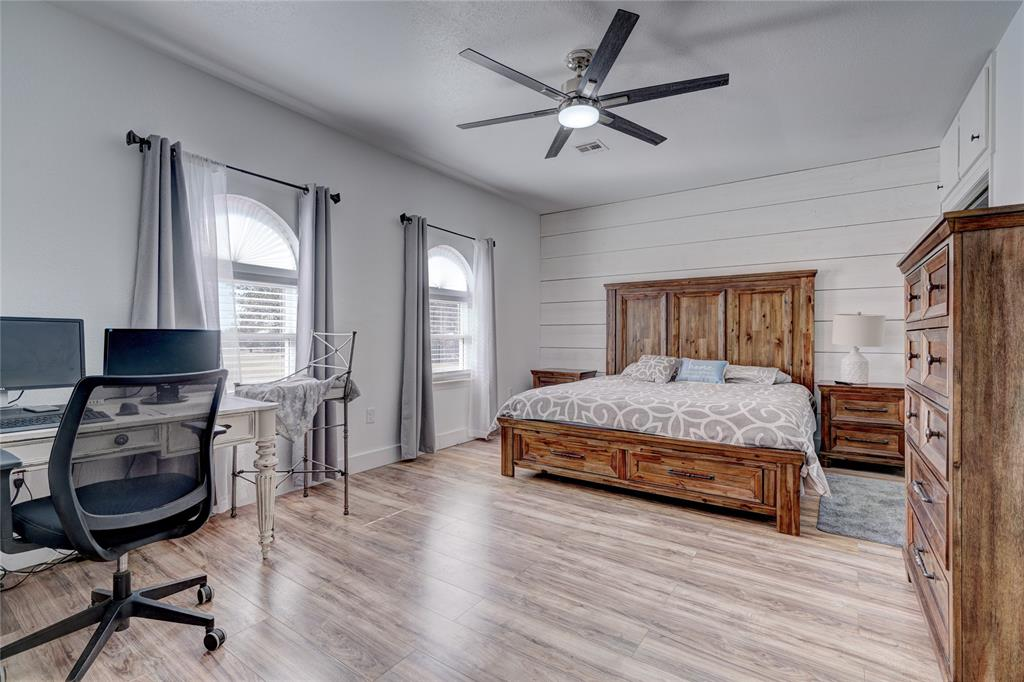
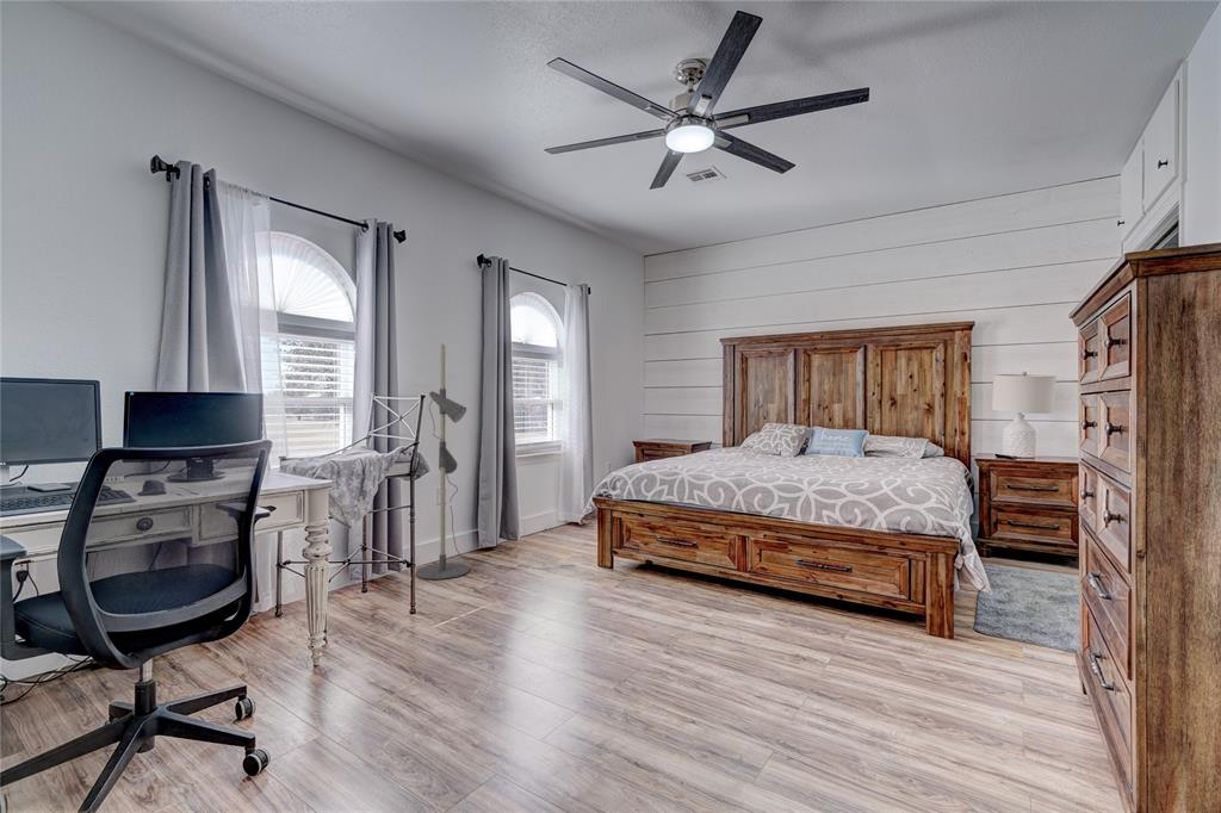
+ floor lamp (455, 461)
